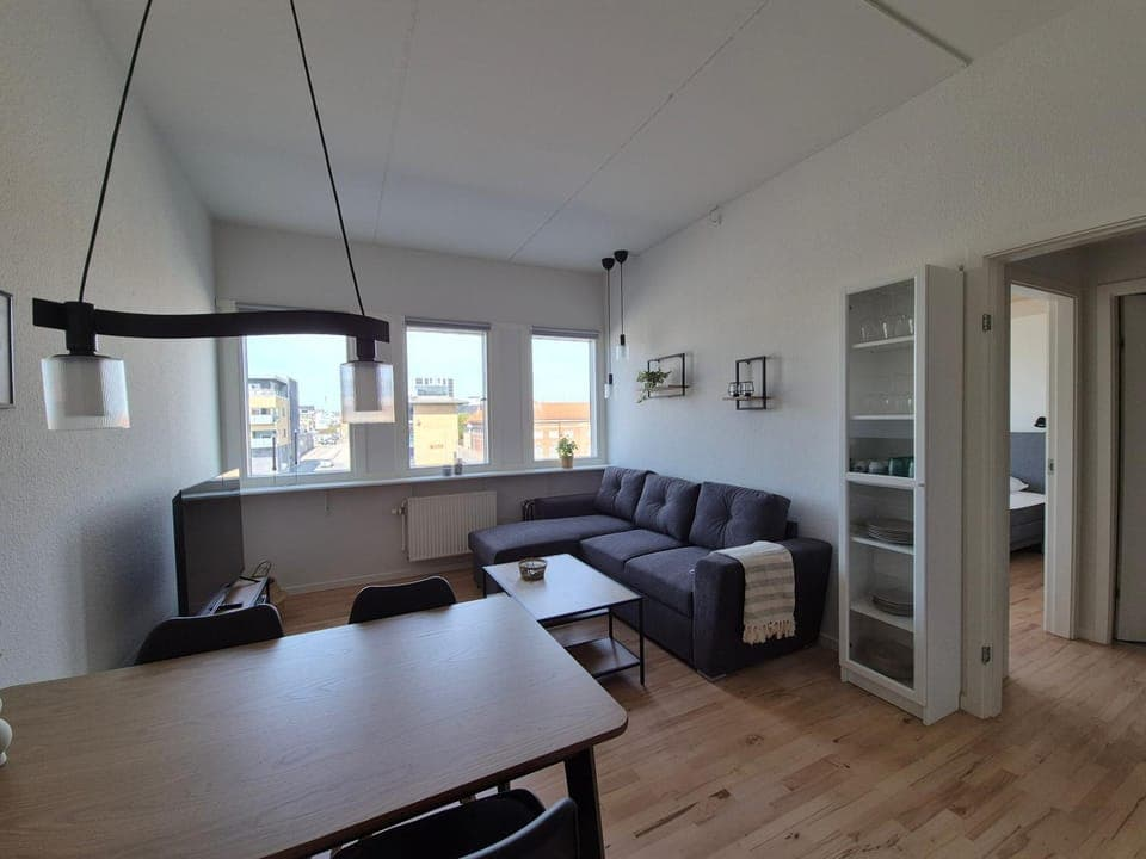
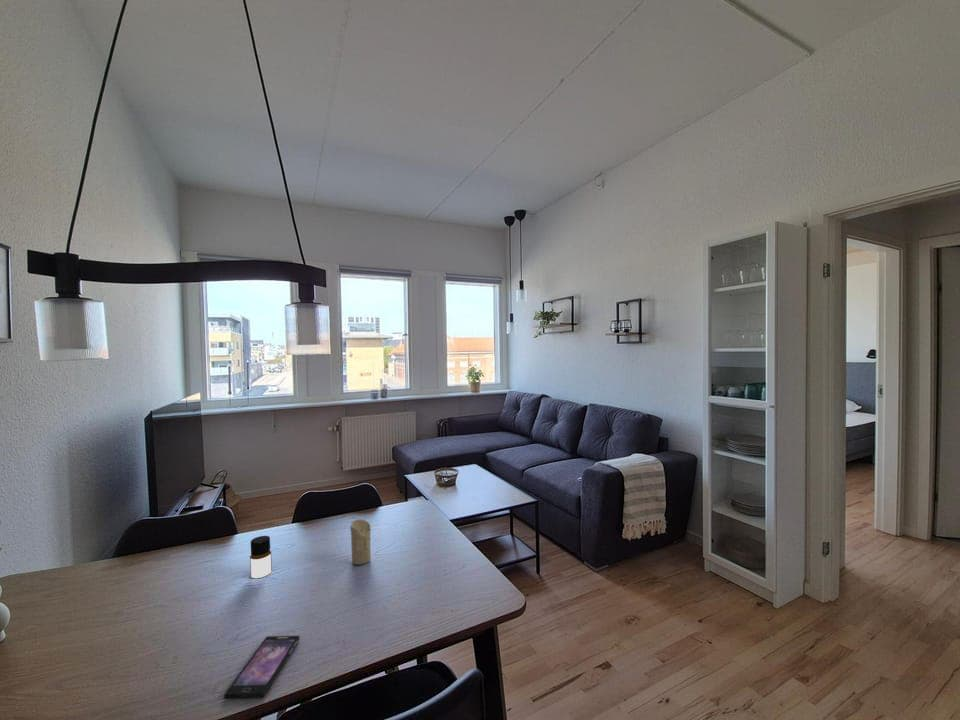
+ candle (360, 541)
+ smartphone (265, 664)
+ bottle (260, 556)
